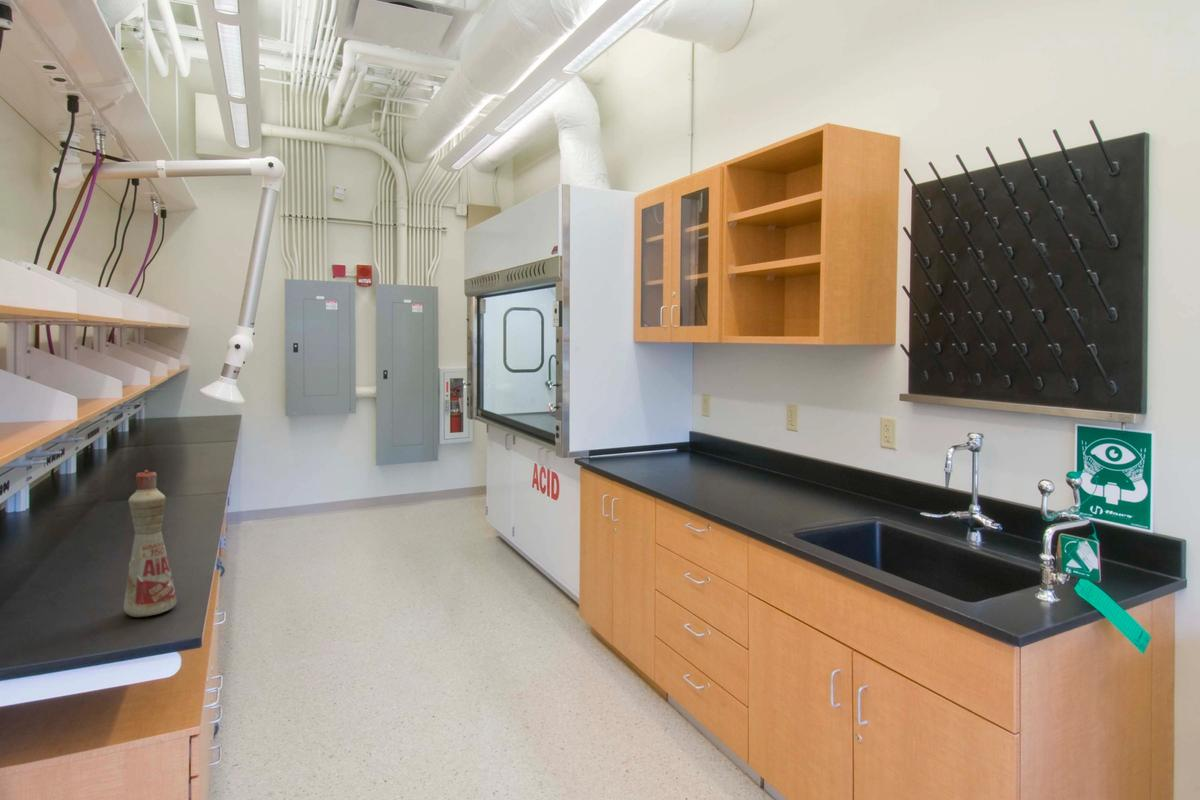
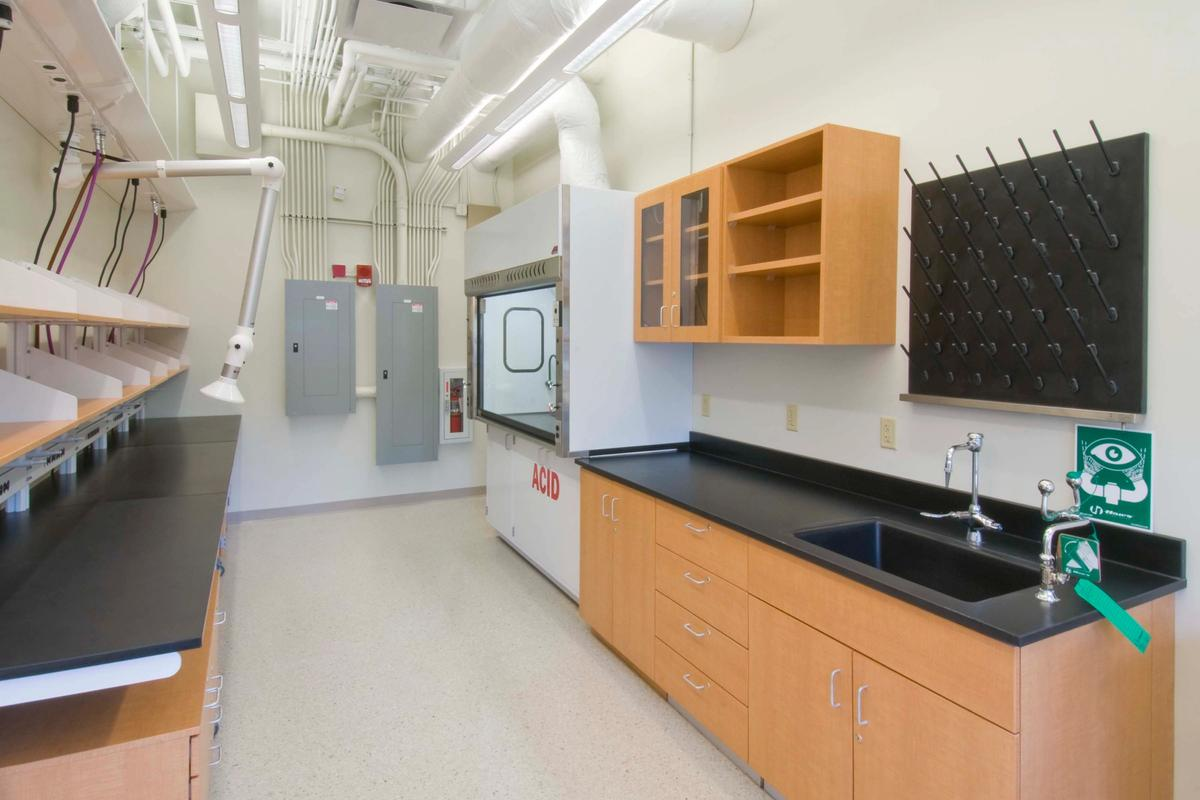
- bottle (149, 540)
